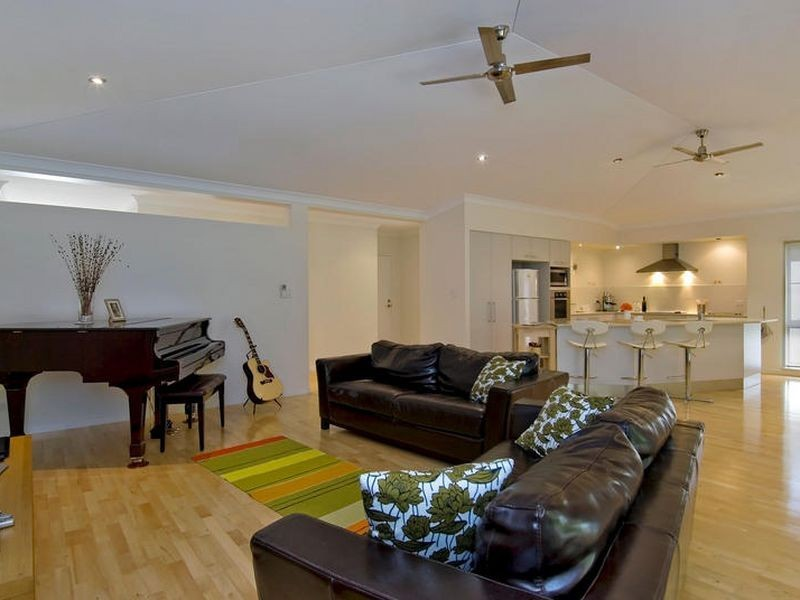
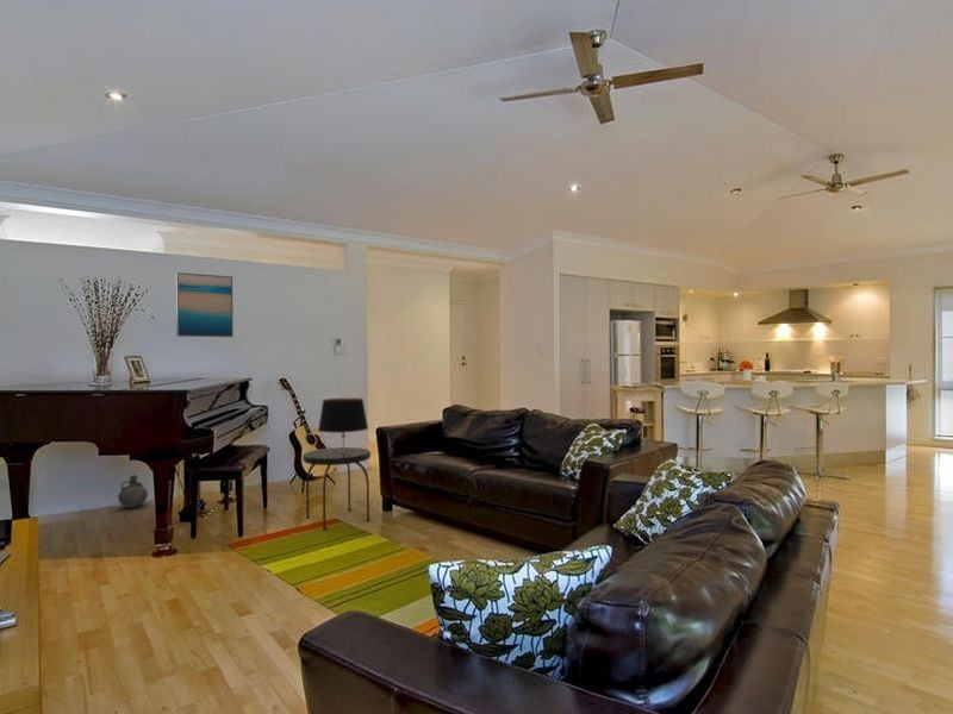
+ wall art (205, 305)
+ side table (348, 486)
+ table lamp (343, 426)
+ ceramic jug (132, 491)
